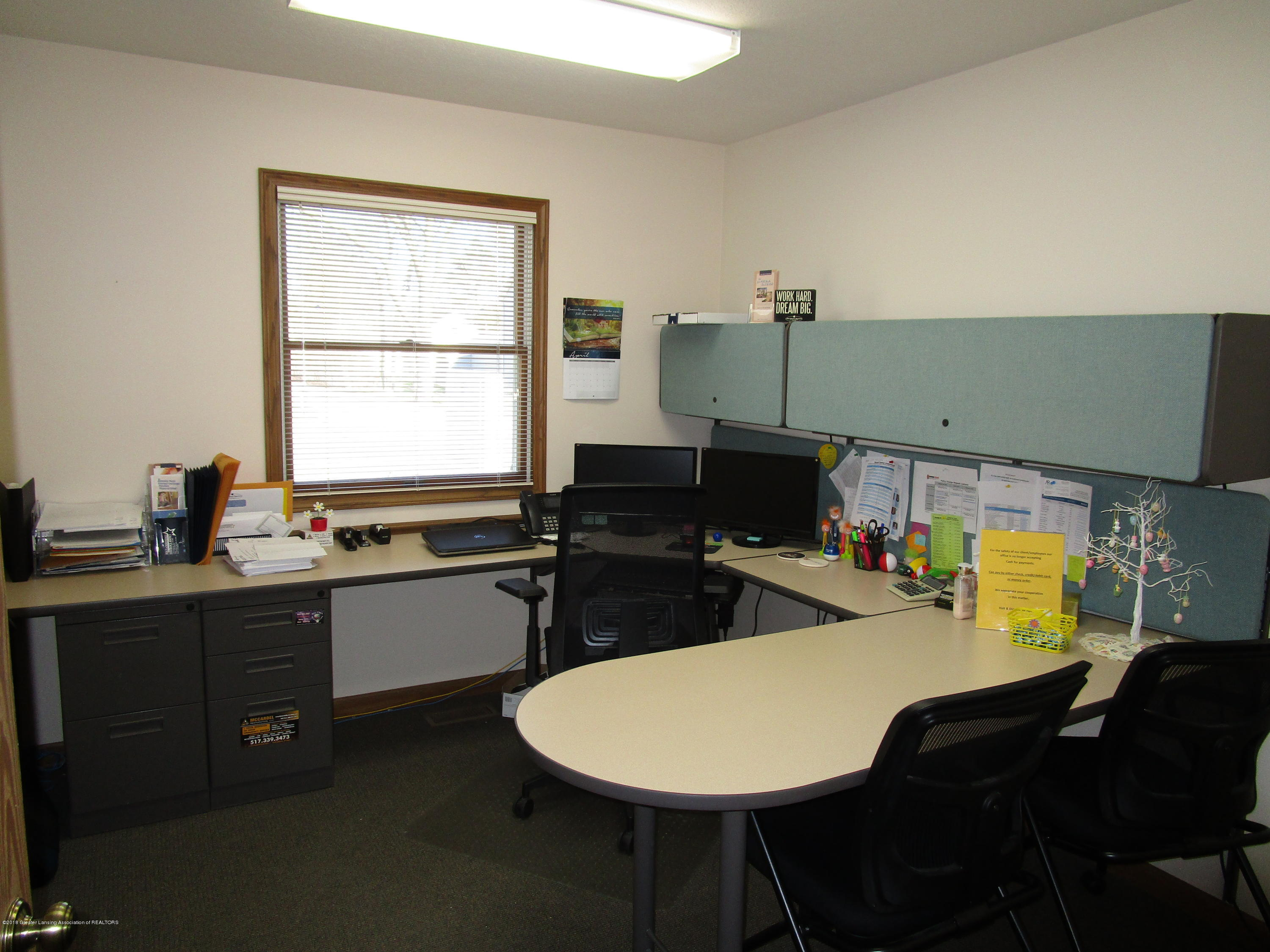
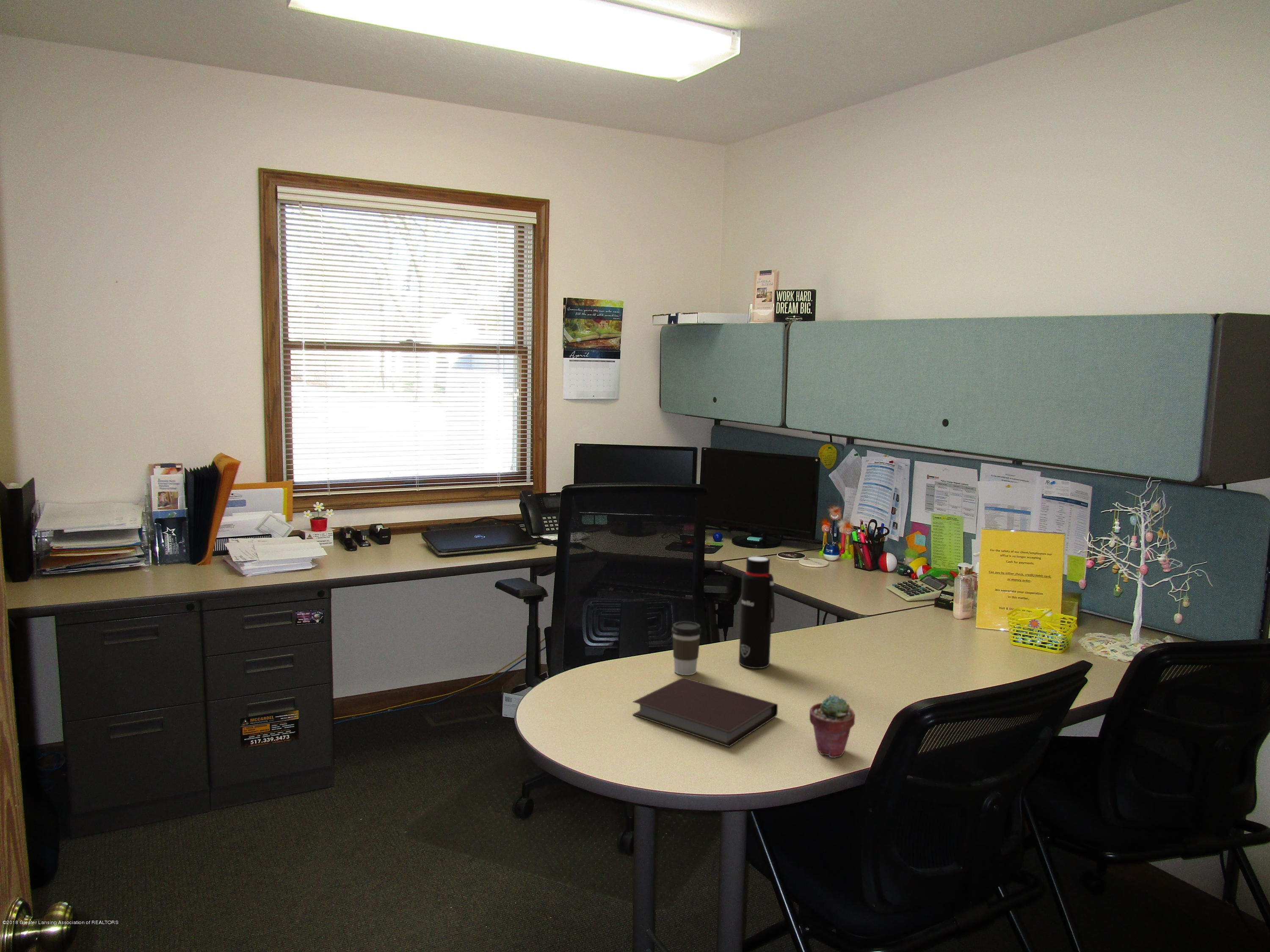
+ notebook (705, 709)
+ water bottle (758, 612)
+ coffee cup (686, 648)
+ potted succulent (832, 723)
